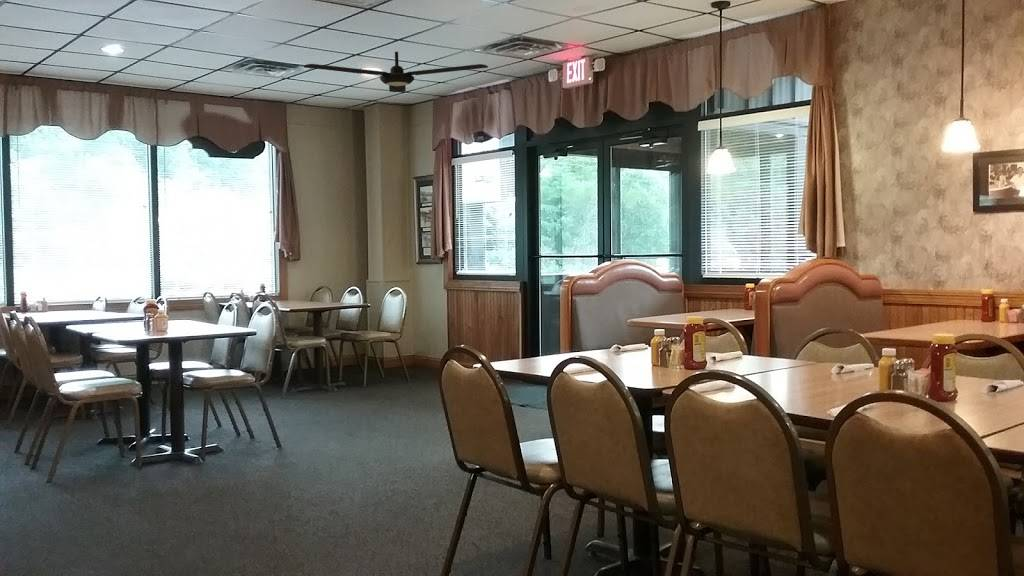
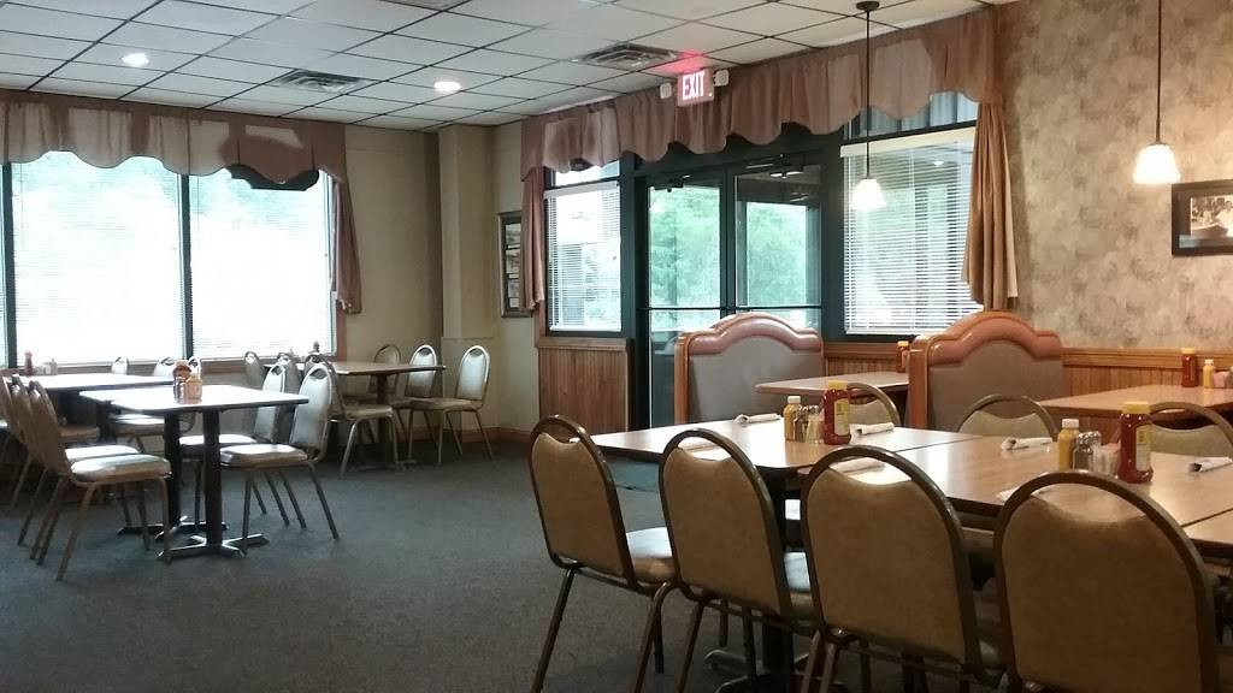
- ceiling fan (397, 72)
